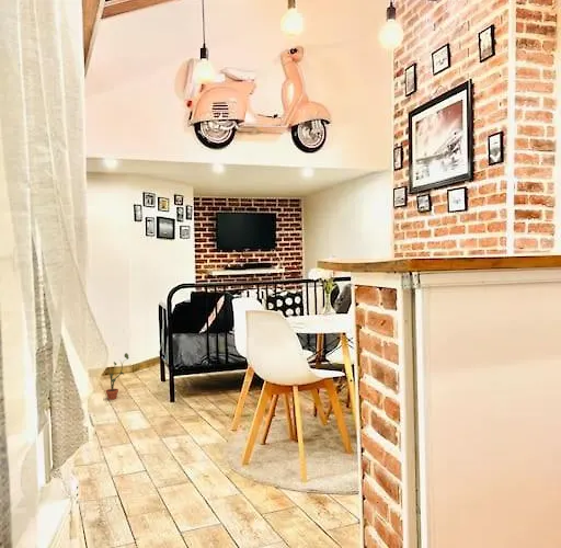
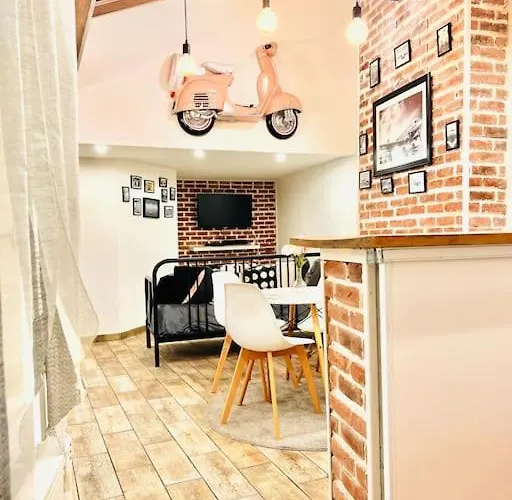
- potted plant (114, 378)
